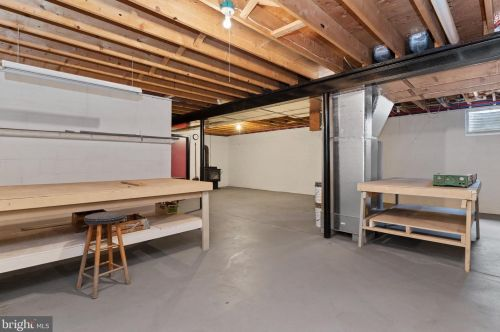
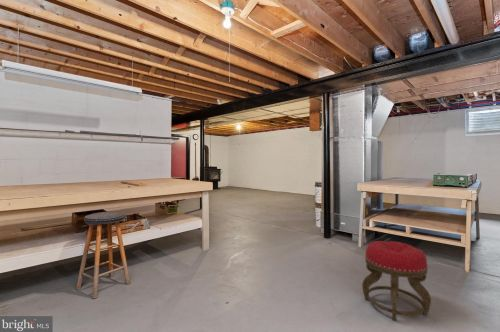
+ stool (394, 276)
